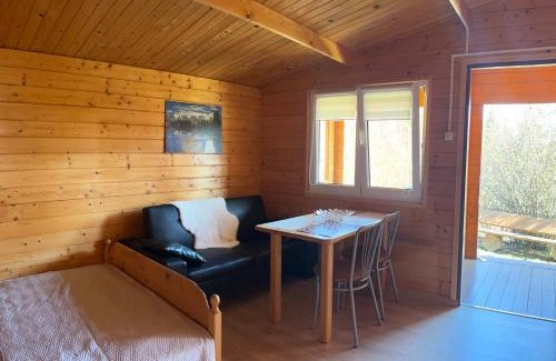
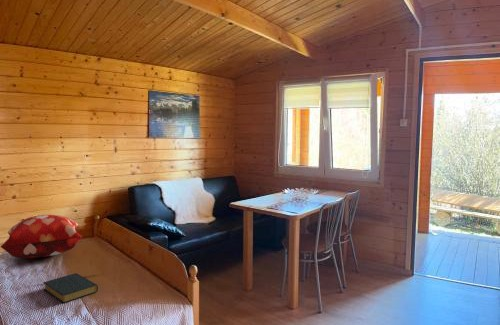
+ hardback book (70, 286)
+ decorative pillow (44, 234)
